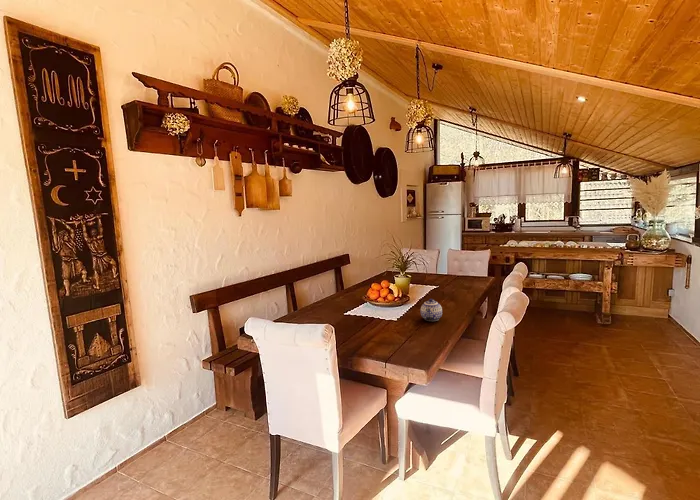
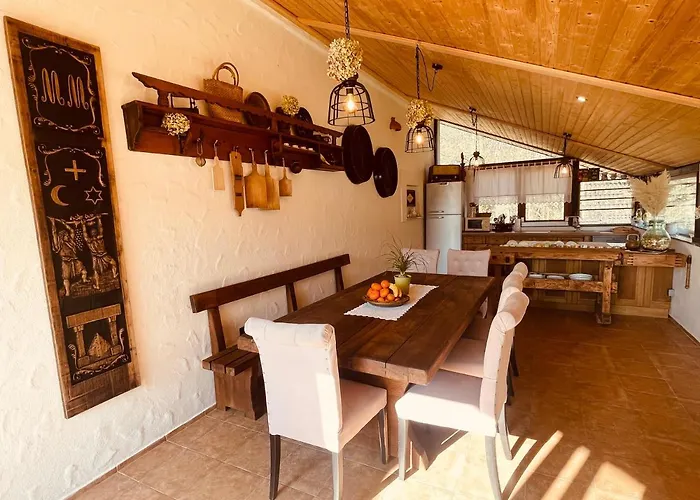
- teapot (431, 309)
